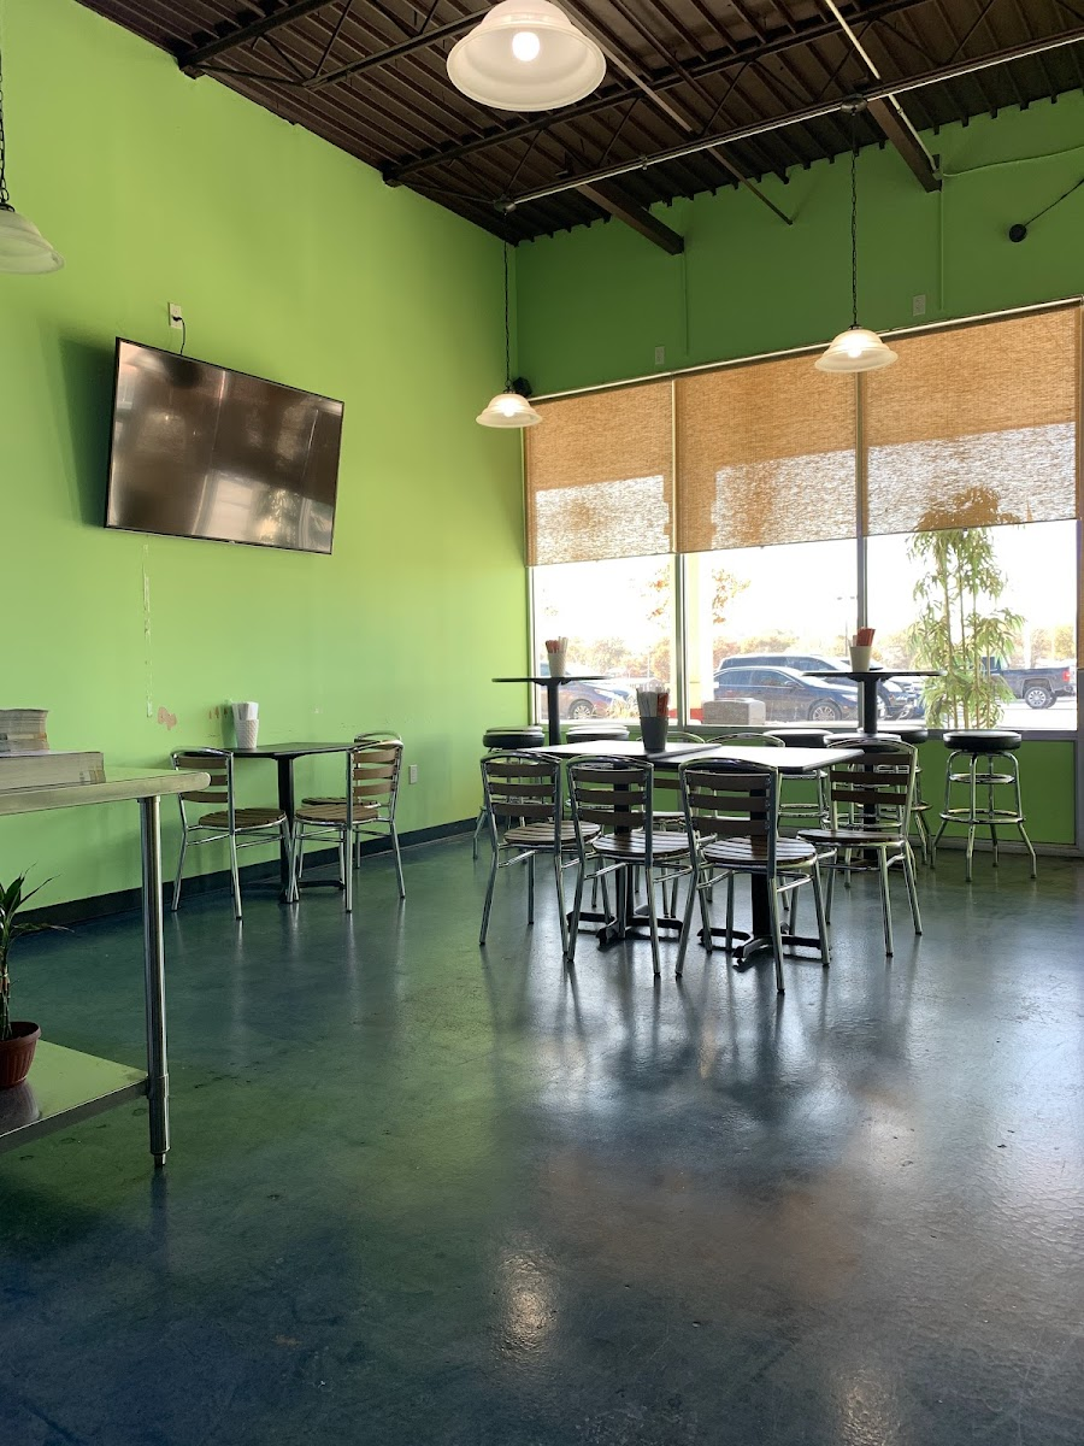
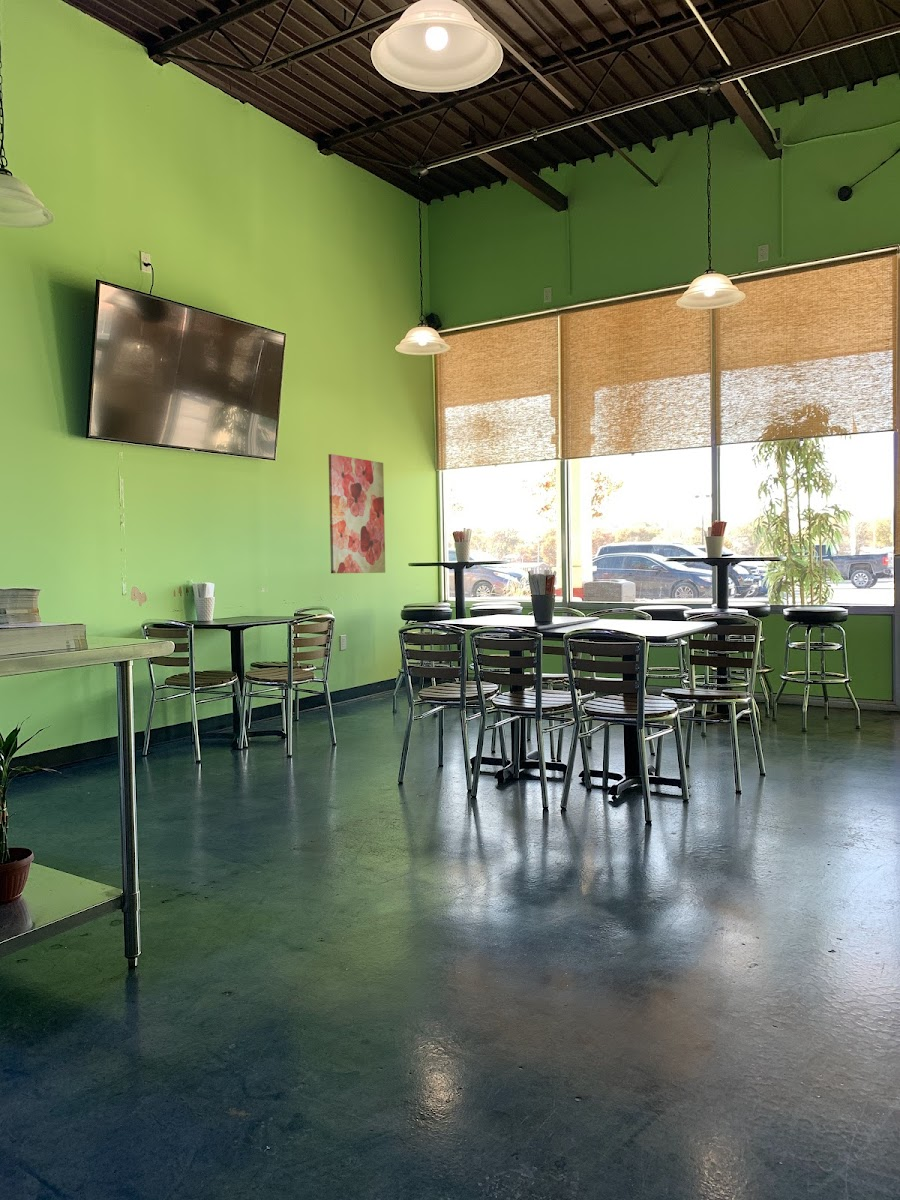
+ wall art (358, 515)
